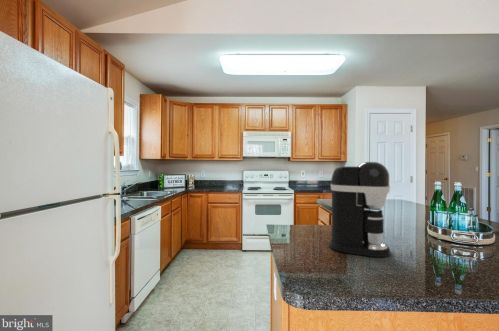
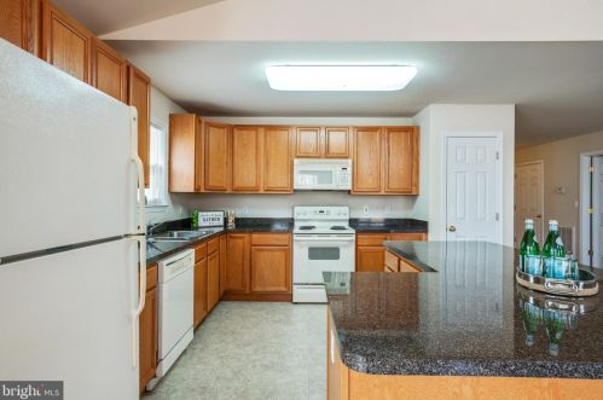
- coffee maker (358, 205)
